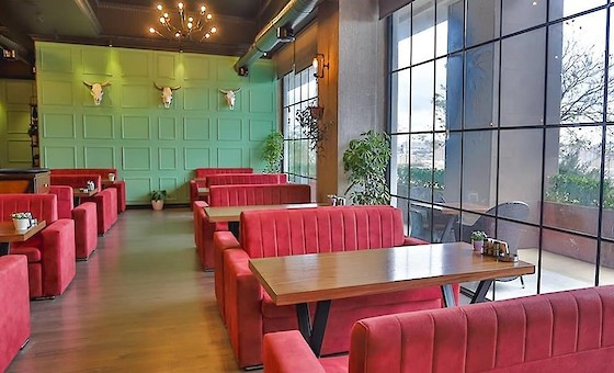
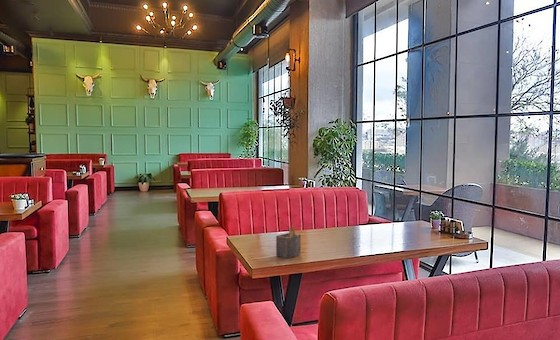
+ napkin holder (288, 241)
